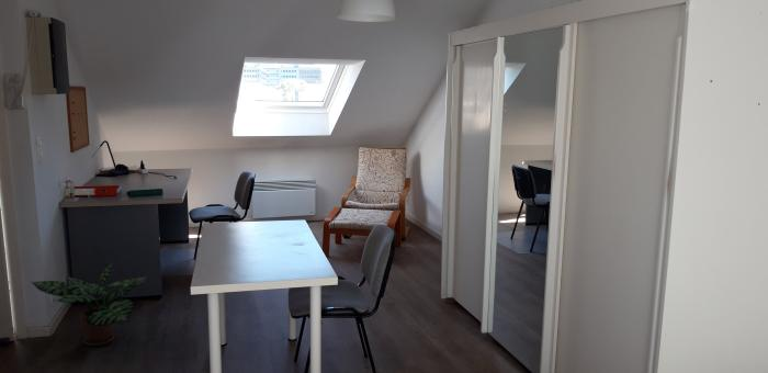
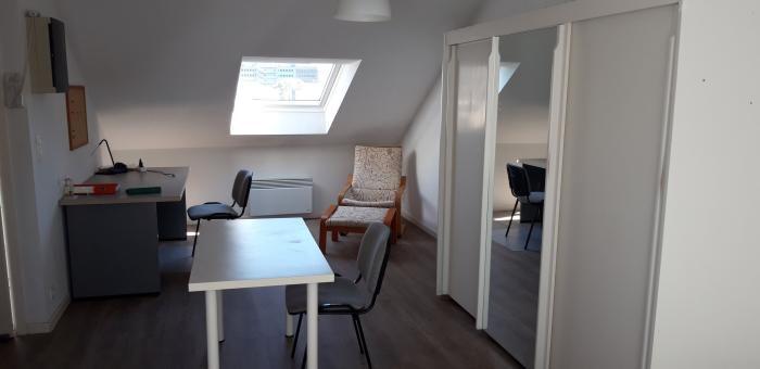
- potted plant (88, 303)
